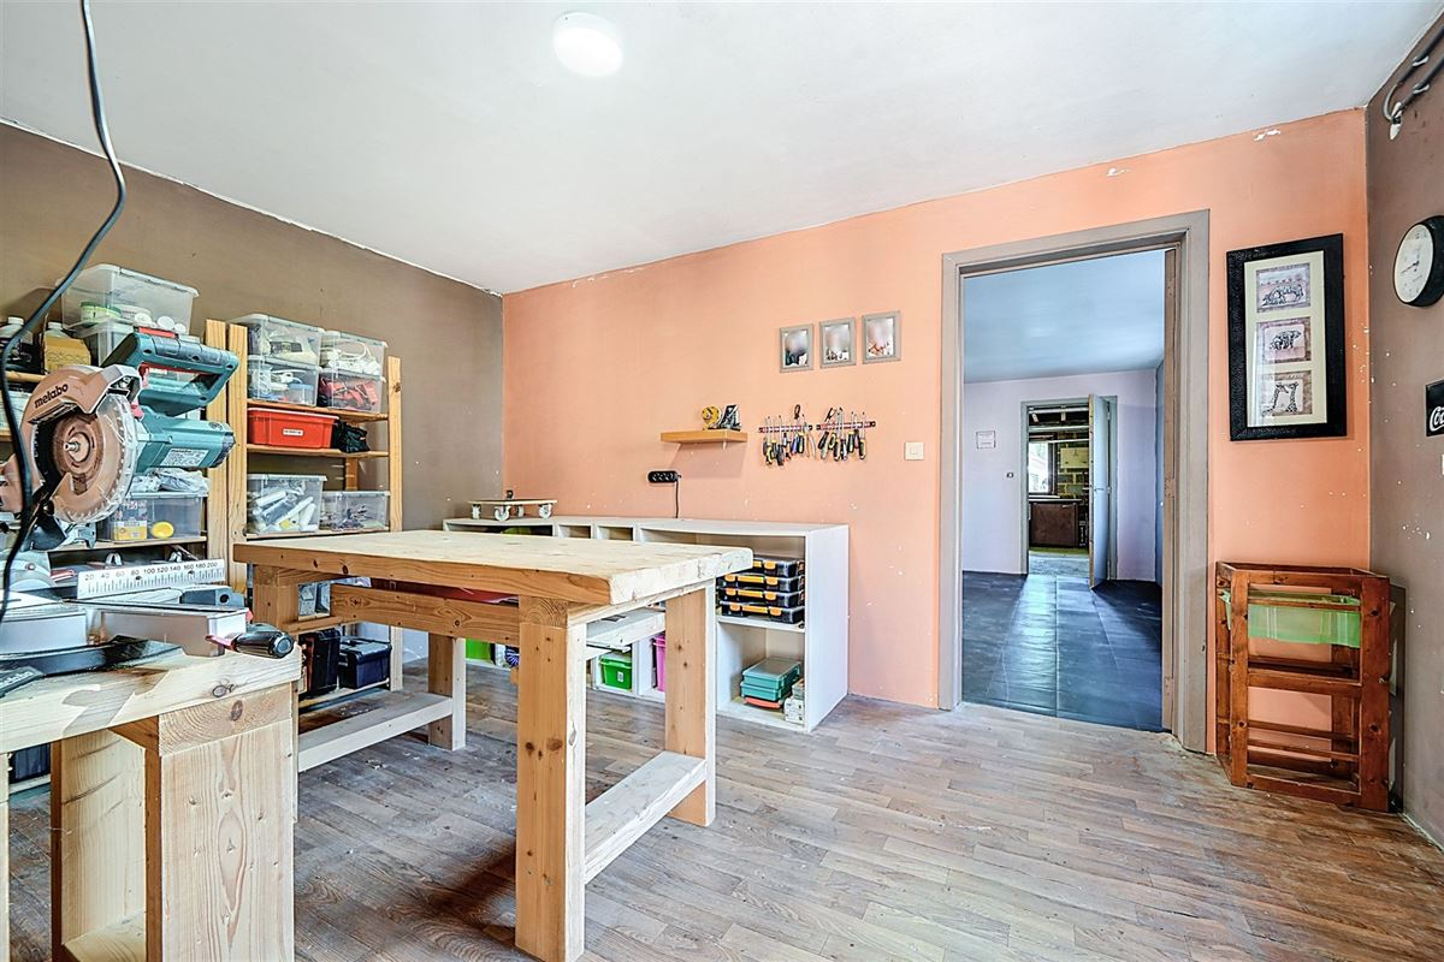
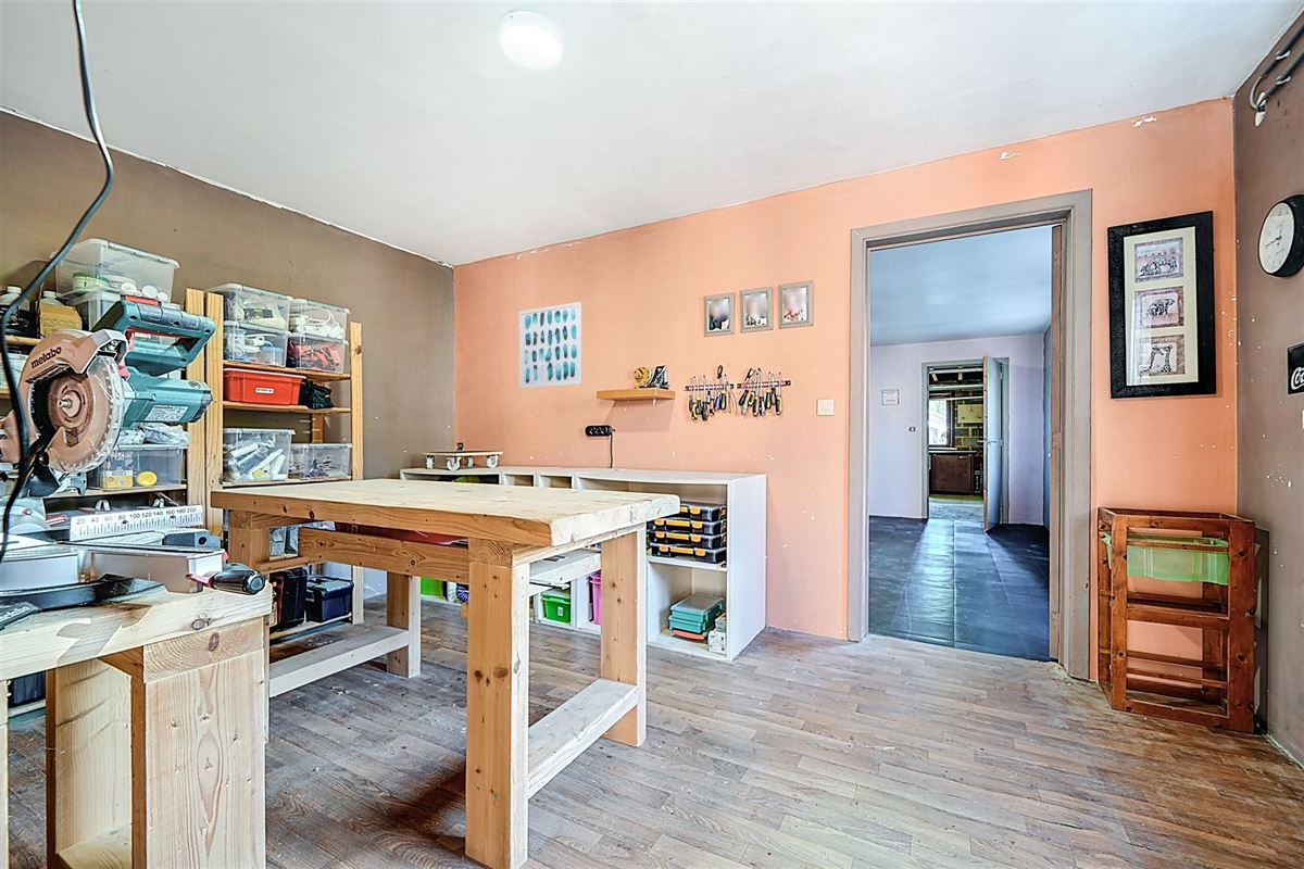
+ wall art (549, 347)
